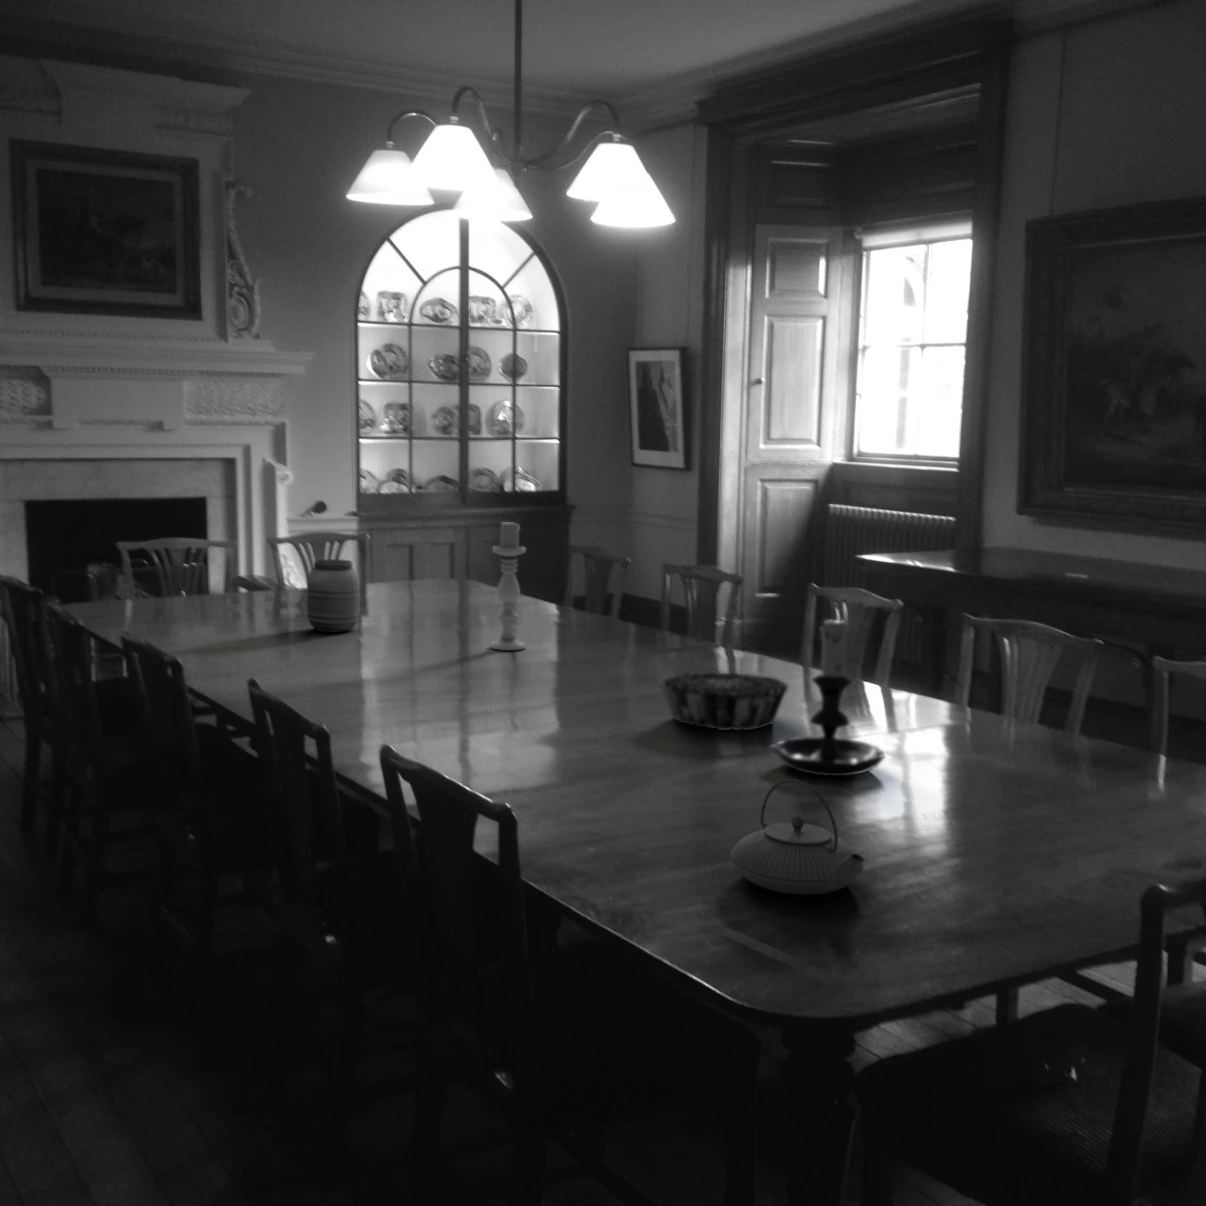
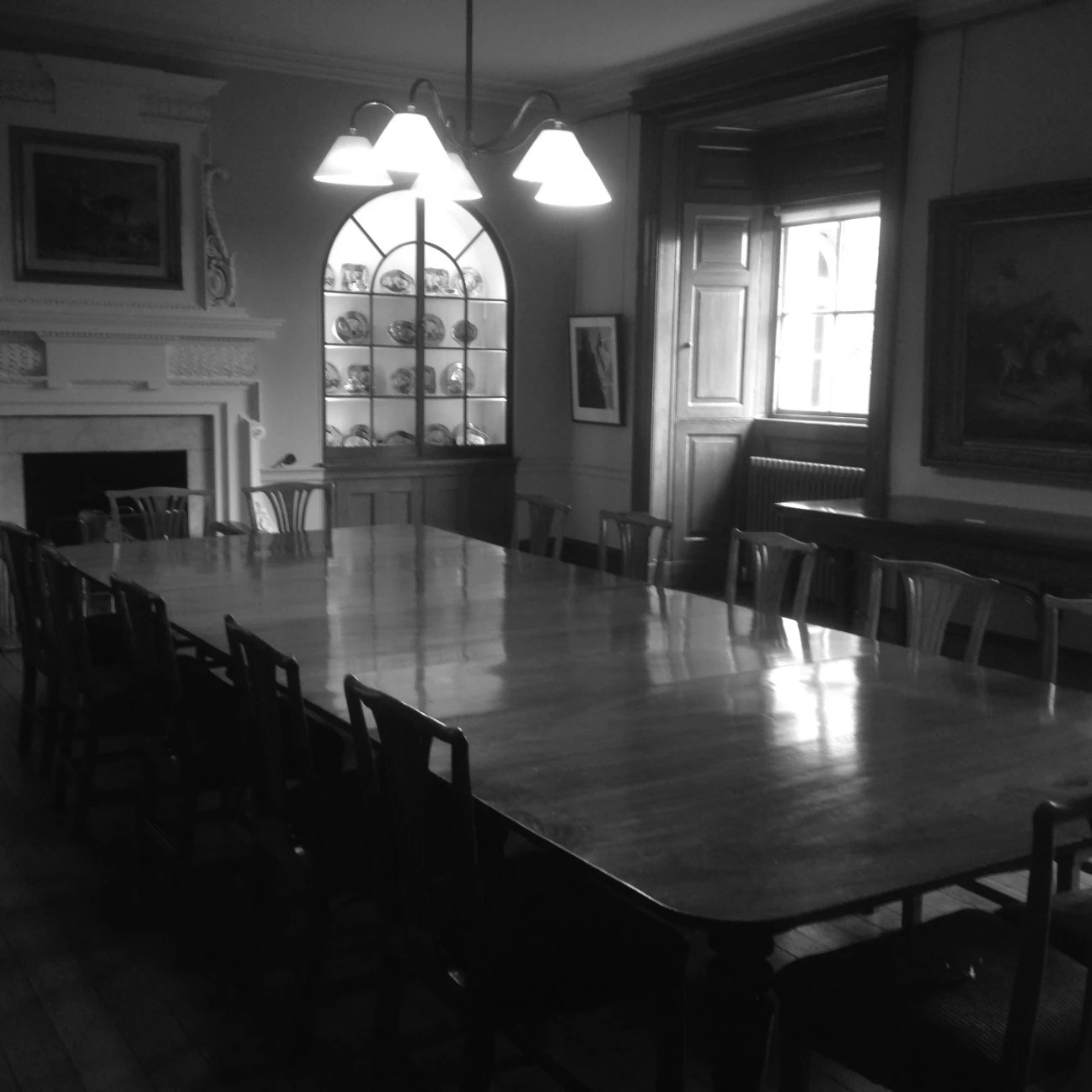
- candle holder (508, 583)
- decorative bowl (724, 701)
- teapot (804, 834)
- candle holder (829, 689)
- jar (334, 595)
